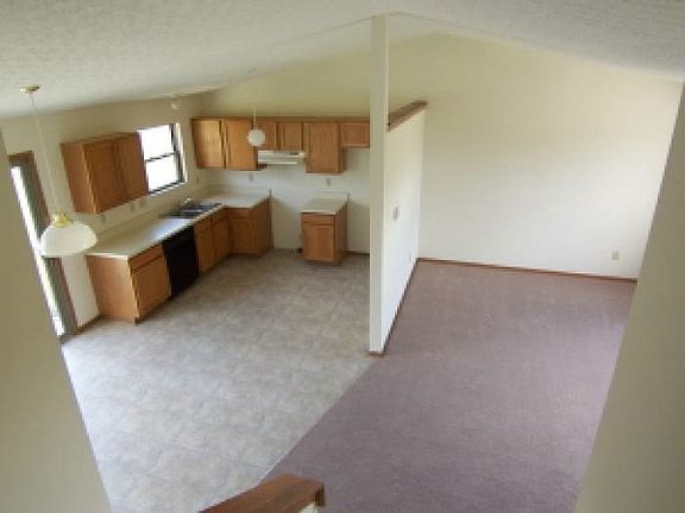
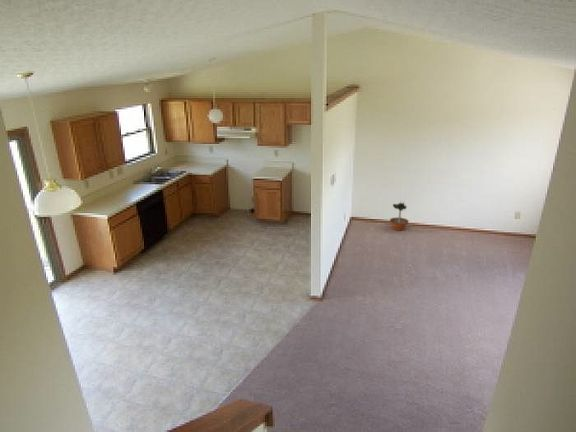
+ potted tree (399, 214)
